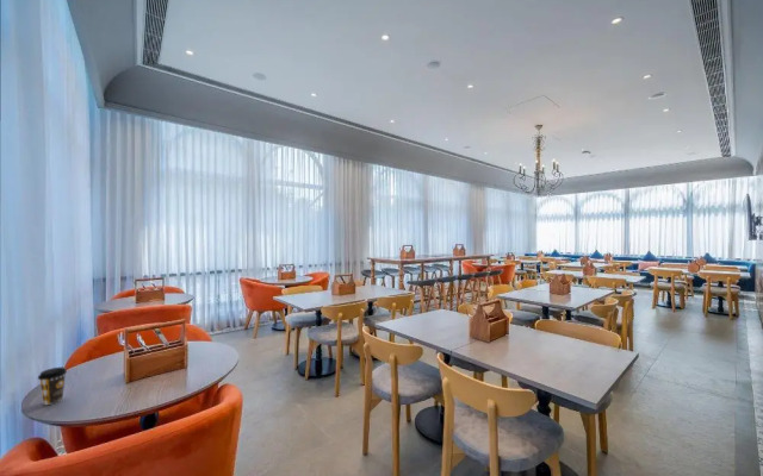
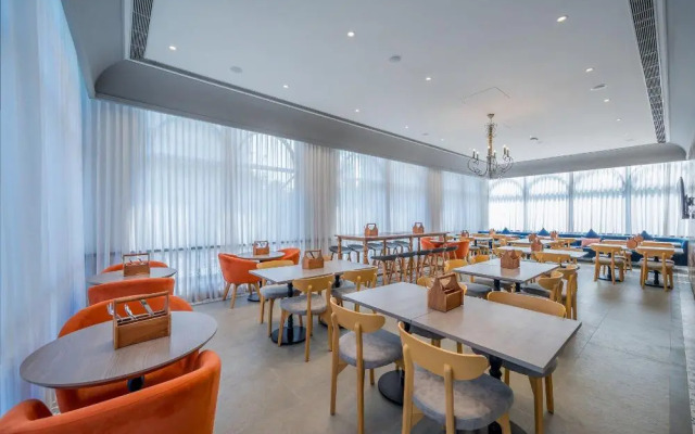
- coffee cup (52, 386)
